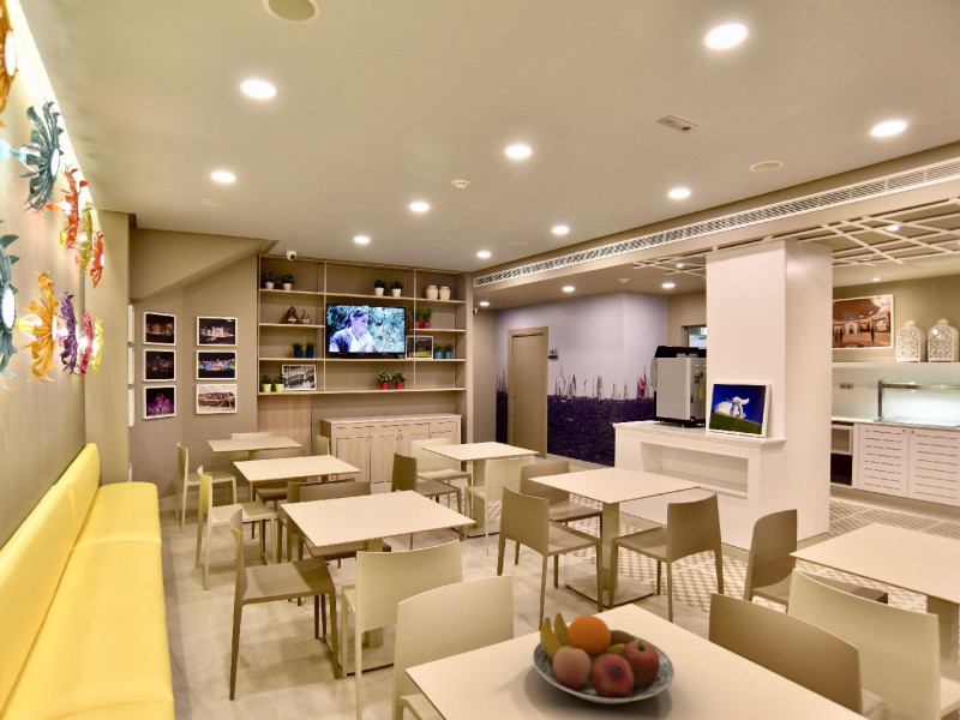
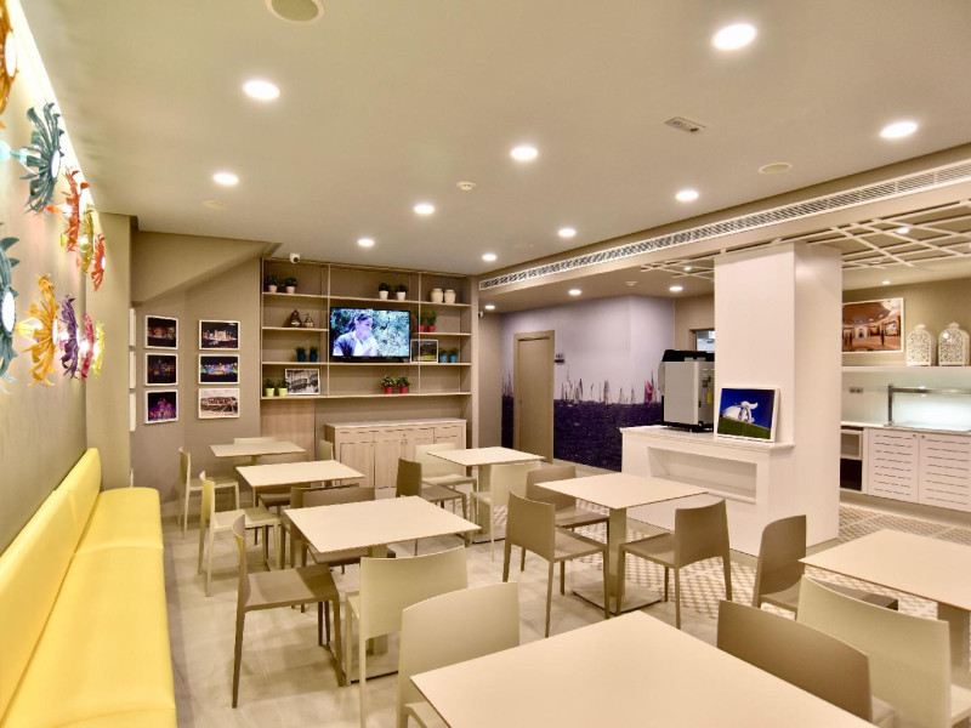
- fruit bowl (601, 654)
